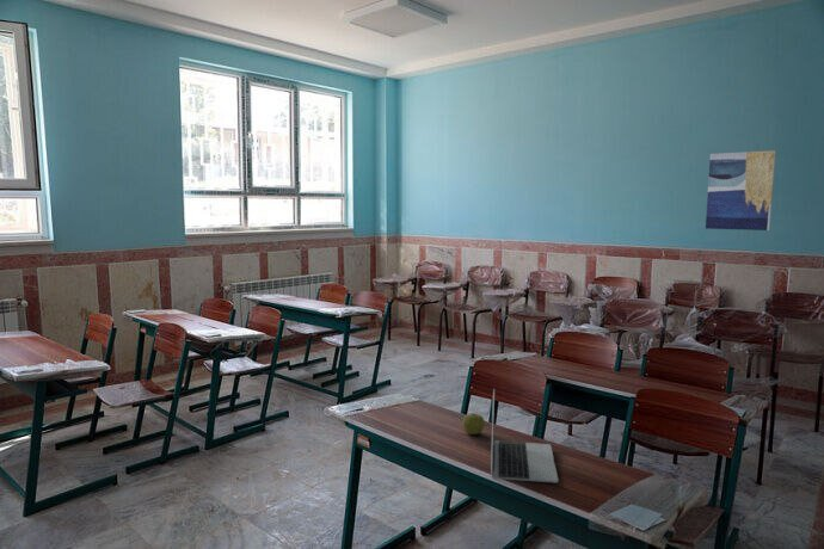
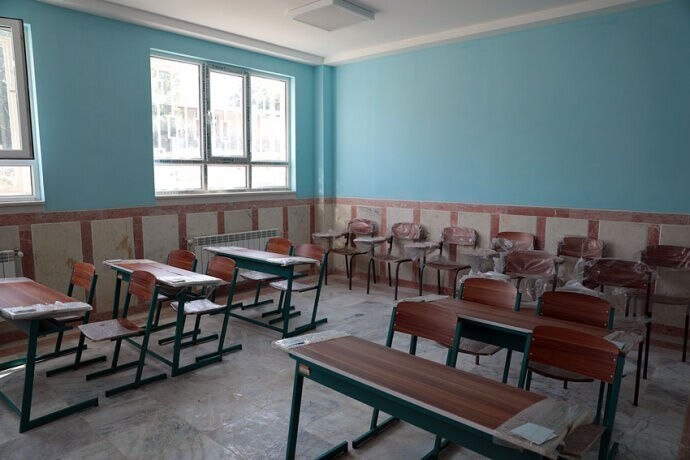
- laptop (523, 443)
- wall art (739, 191)
- apple (473, 424)
